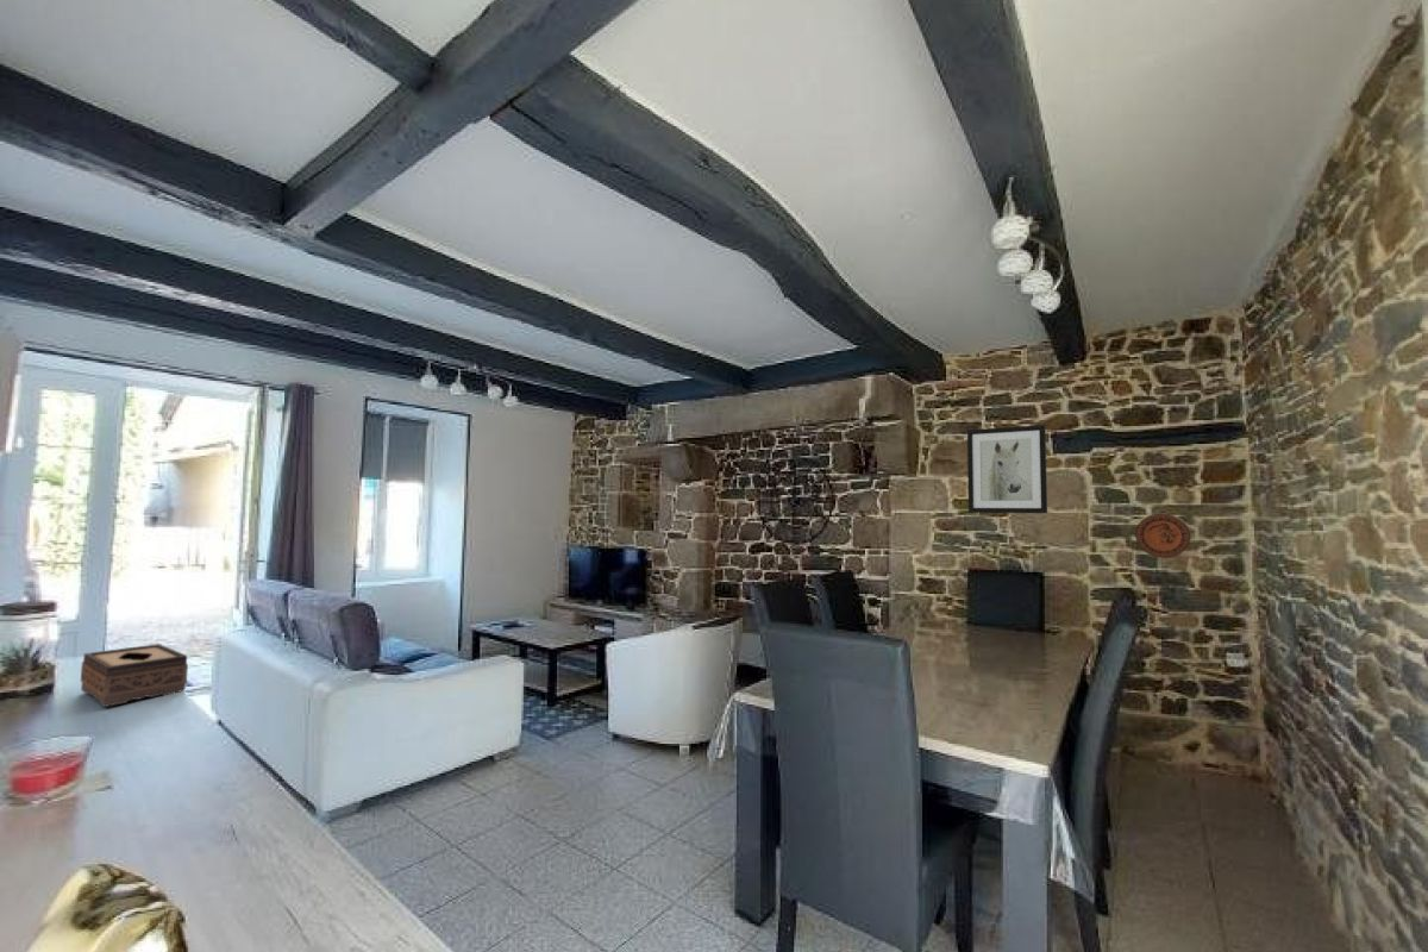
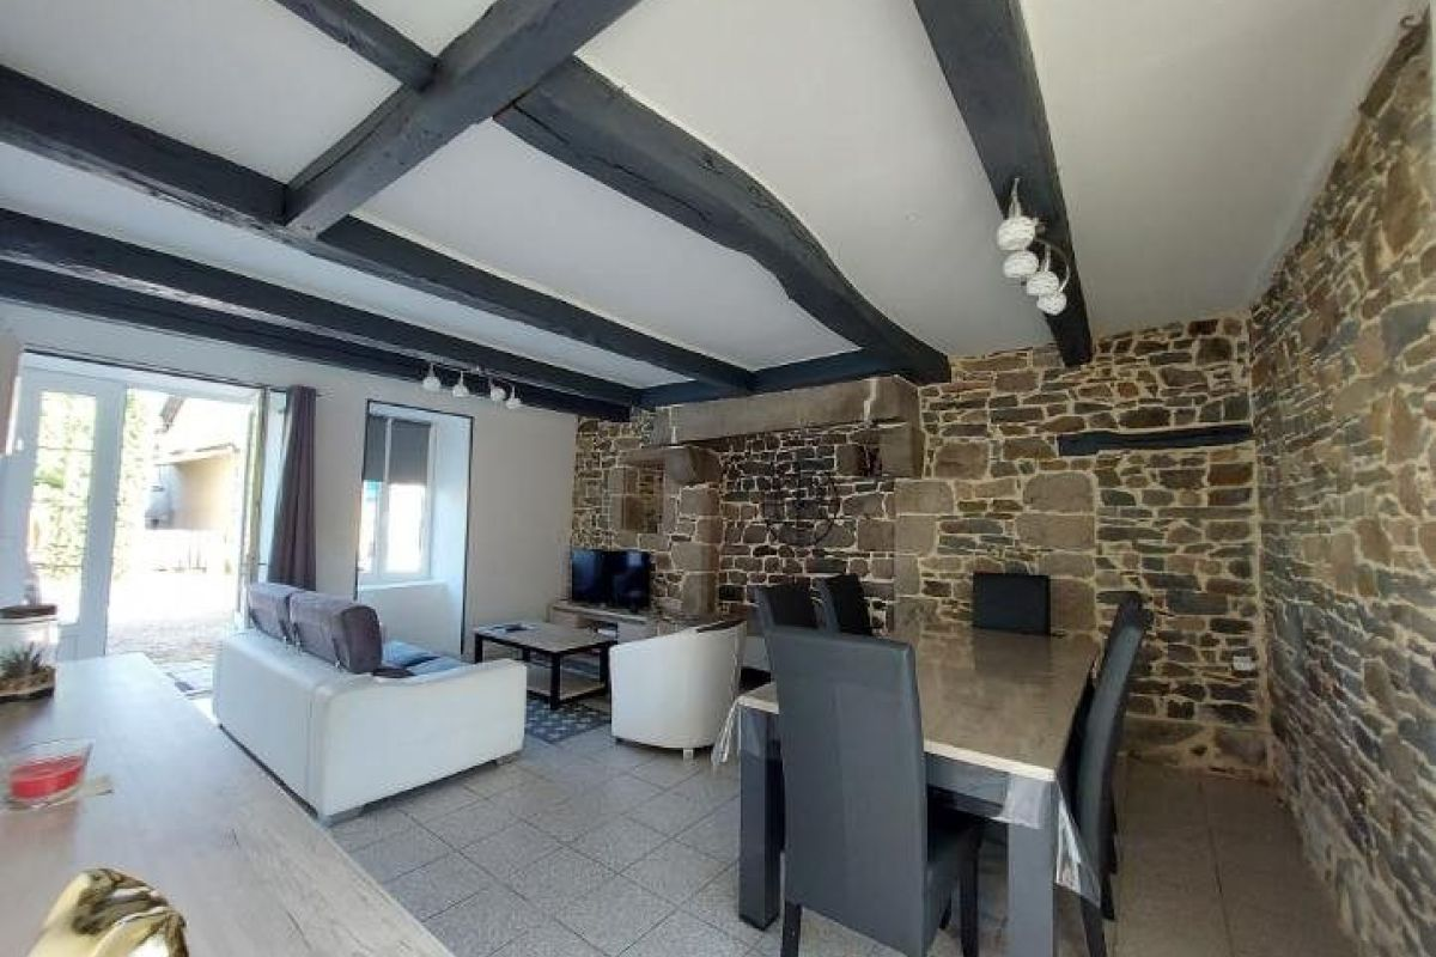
- tissue box (133, 672)
- wall art (1006, 470)
- decorative plate (1161, 536)
